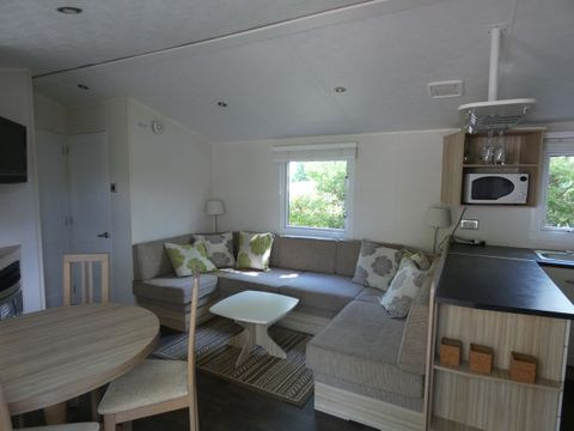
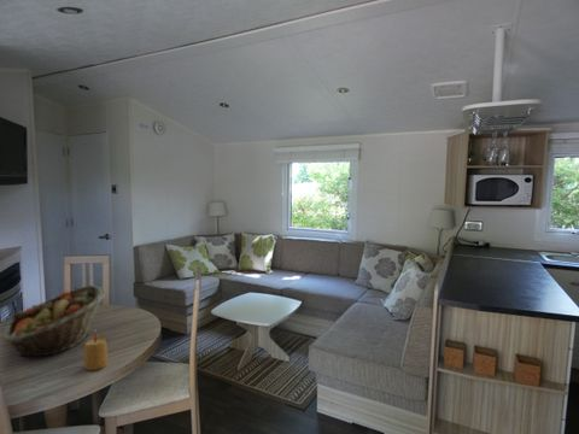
+ fruit basket (57, 317)
+ candle (95, 348)
